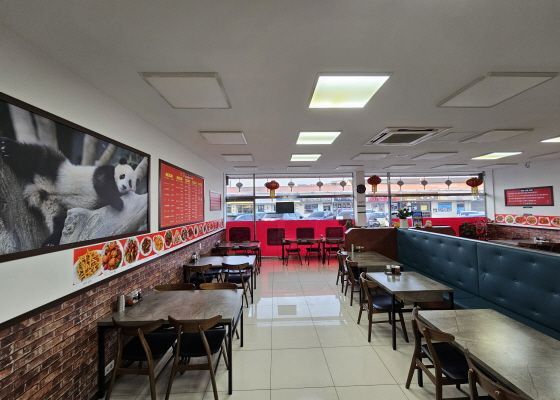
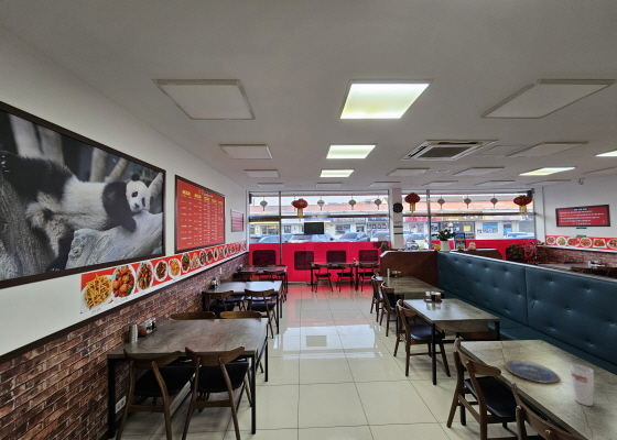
+ cup (582, 384)
+ plate (530, 371)
